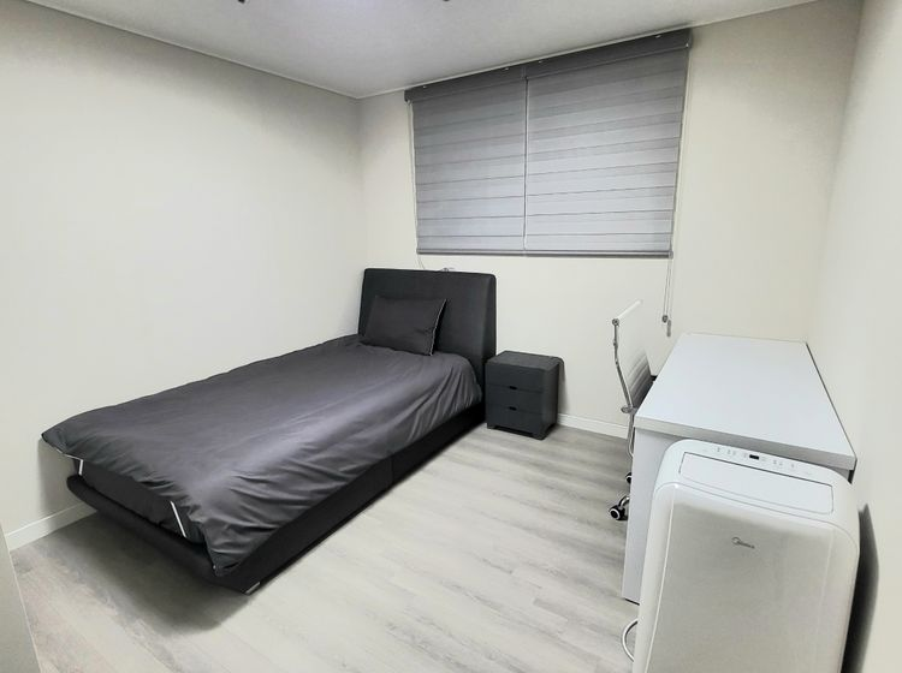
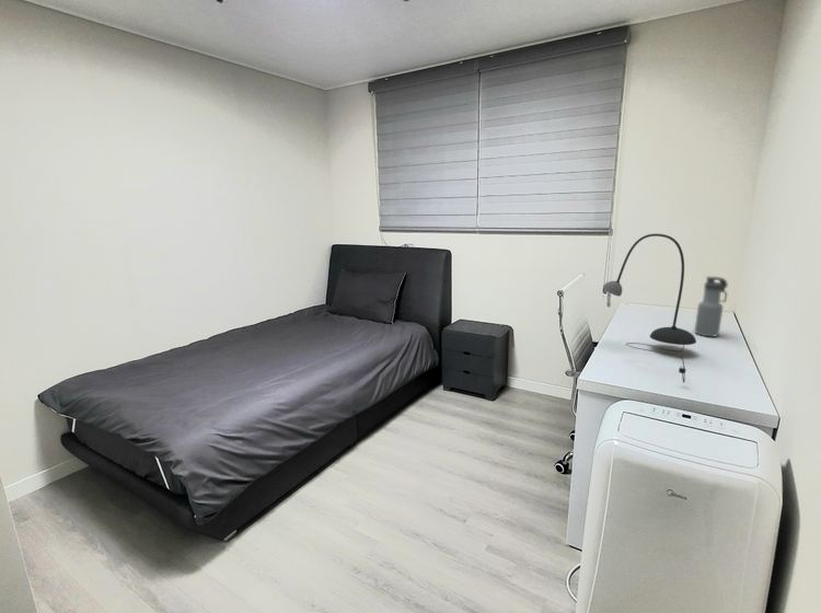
+ water bottle (710, 305)
+ desk lamp (621, 293)
